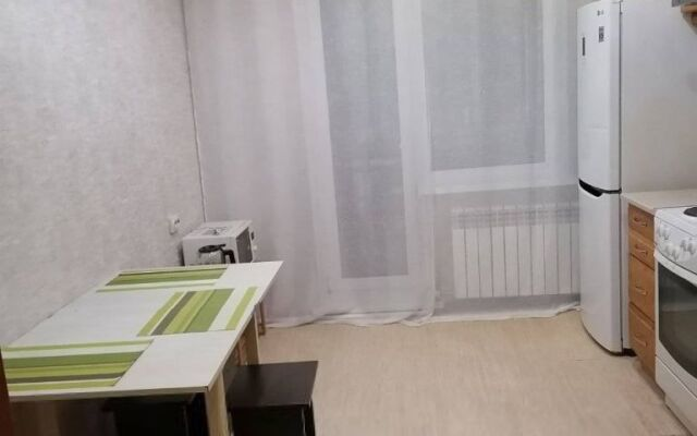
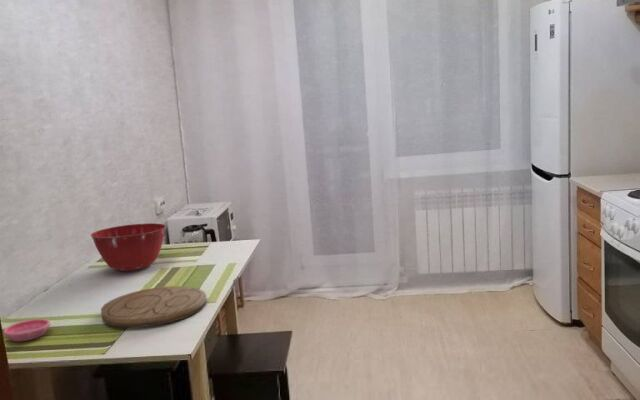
+ cutting board (154, 305)
+ mixing bowl (131, 248)
+ saucer (27, 330)
